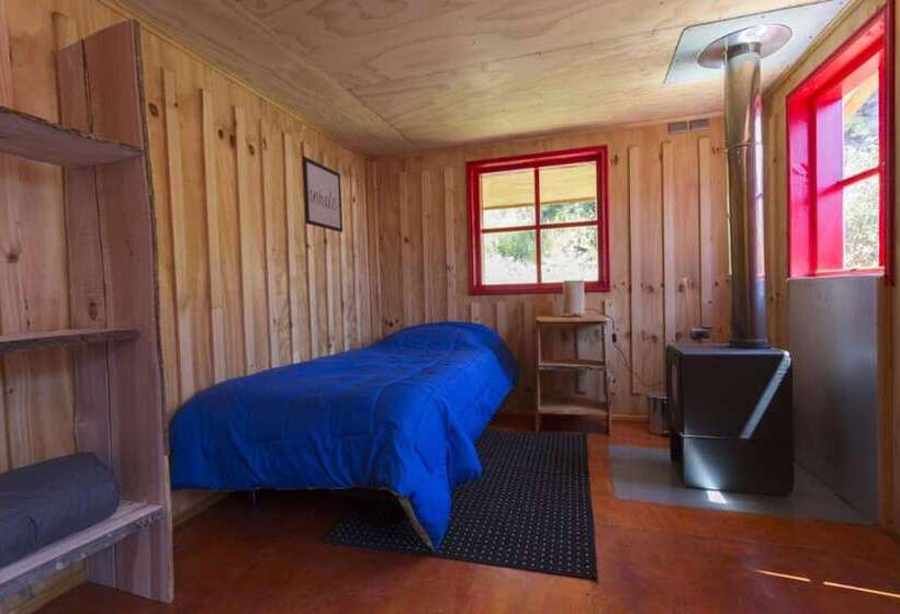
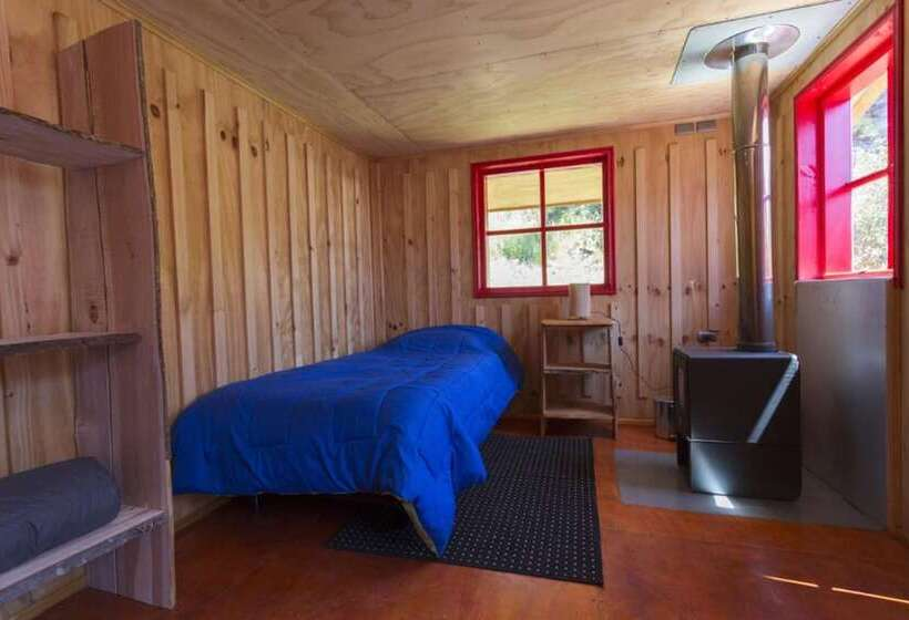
- wall art (324, 196)
